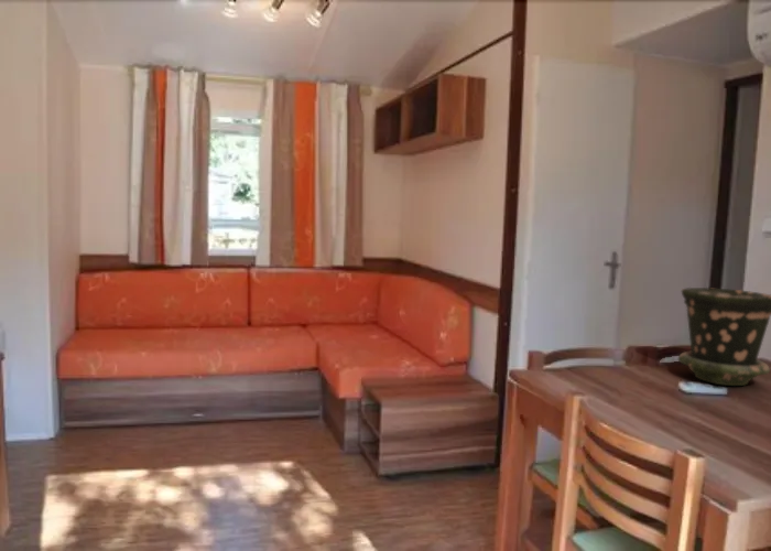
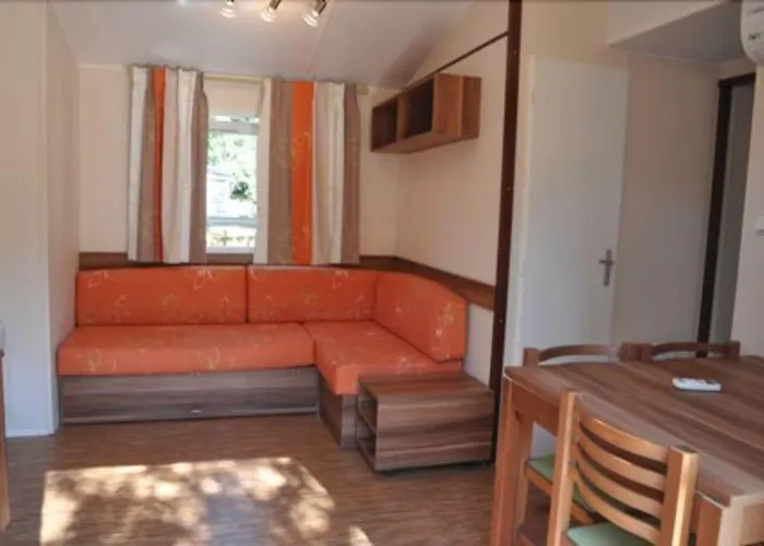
- flower pot (725, 336)
